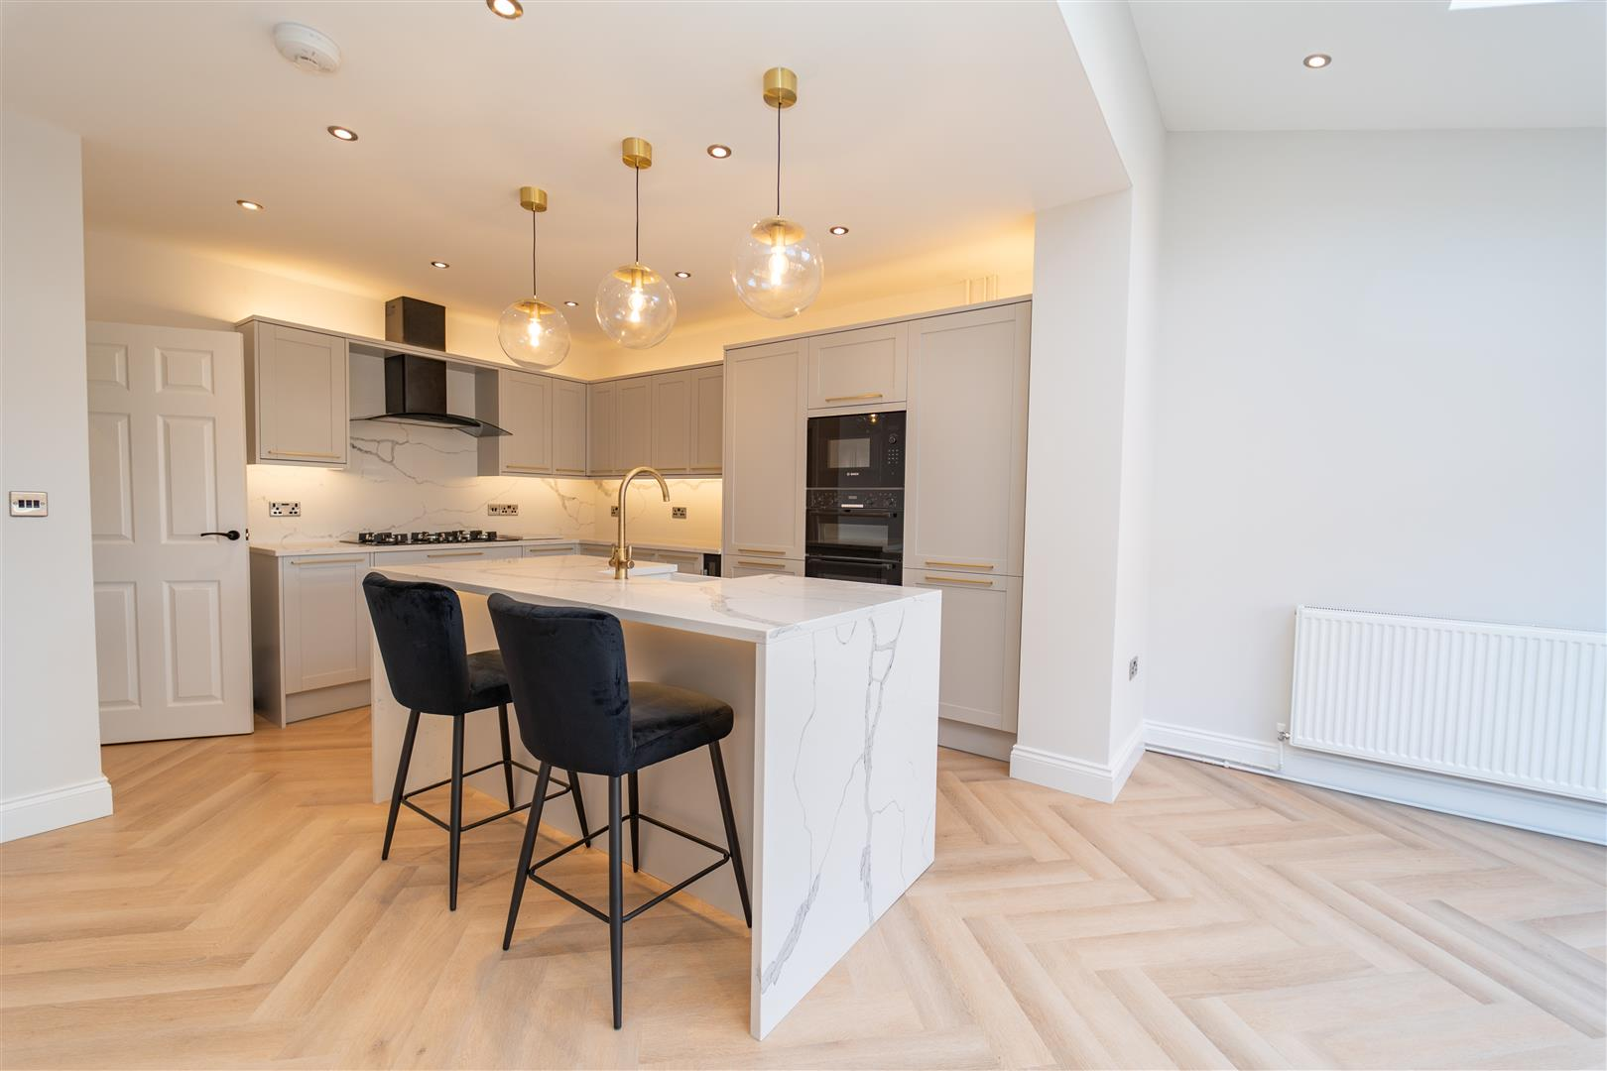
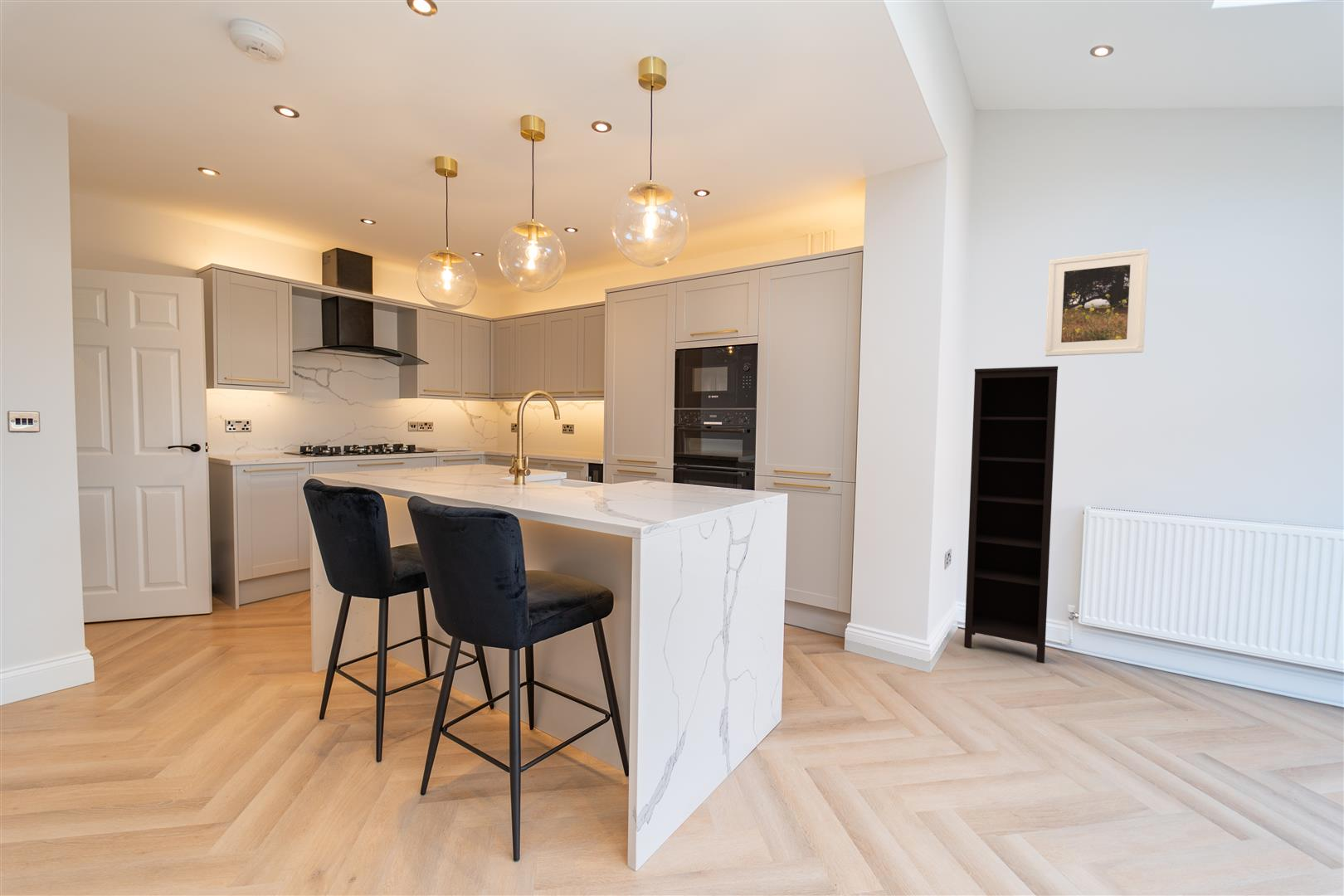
+ bookcase (1010, 509)
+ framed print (1094, 304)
